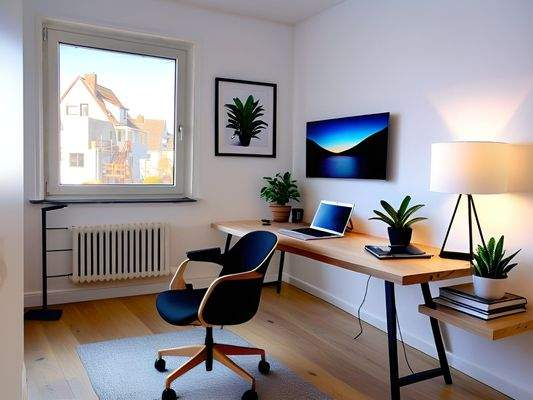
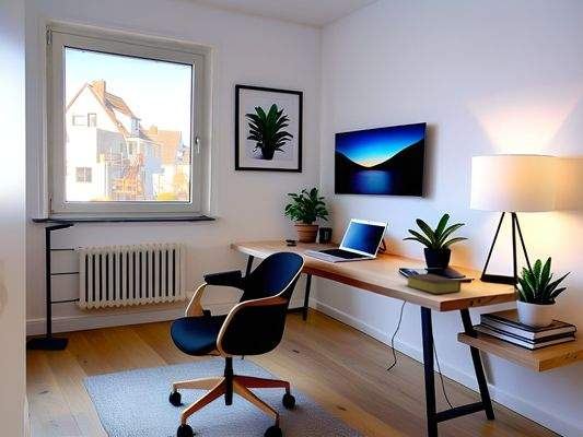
+ bible (432, 283)
